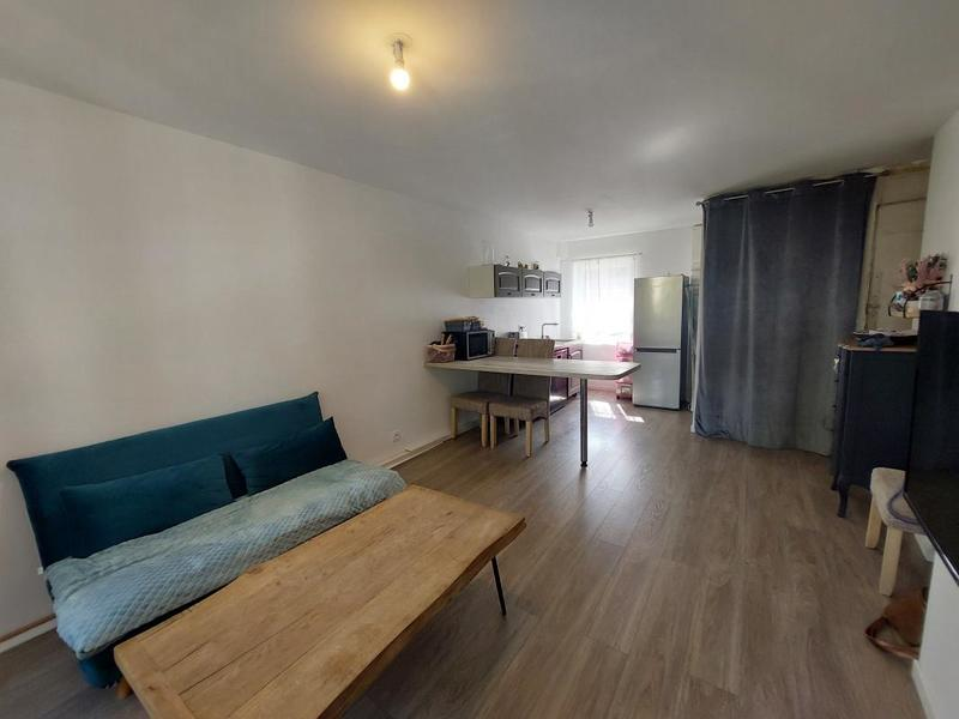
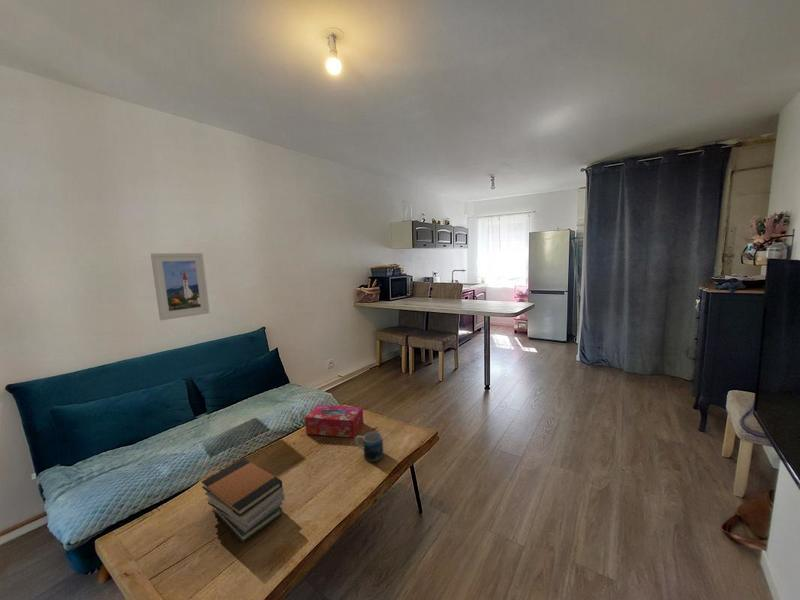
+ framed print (182, 285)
+ tissue box (334, 420)
+ book stack (244, 496)
+ mug (368, 445)
